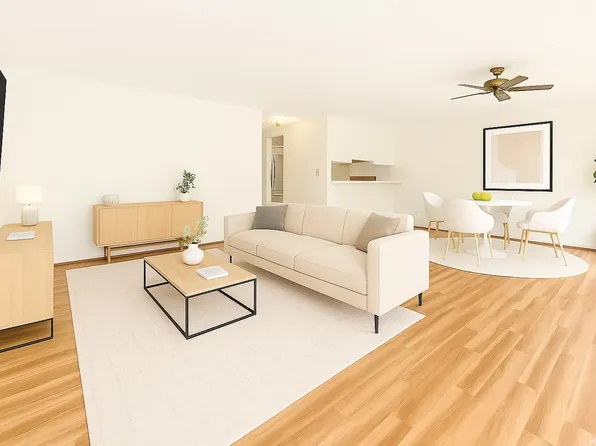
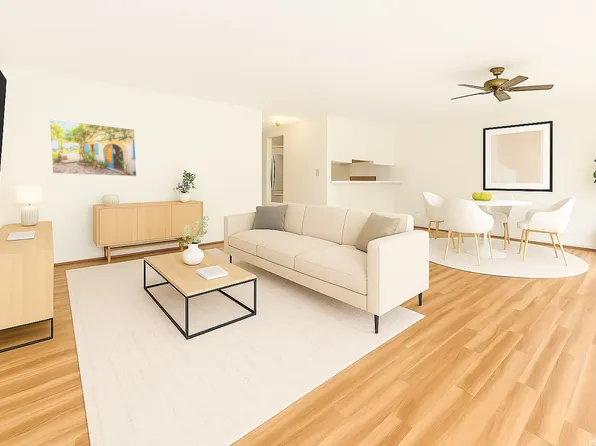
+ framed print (96, 150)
